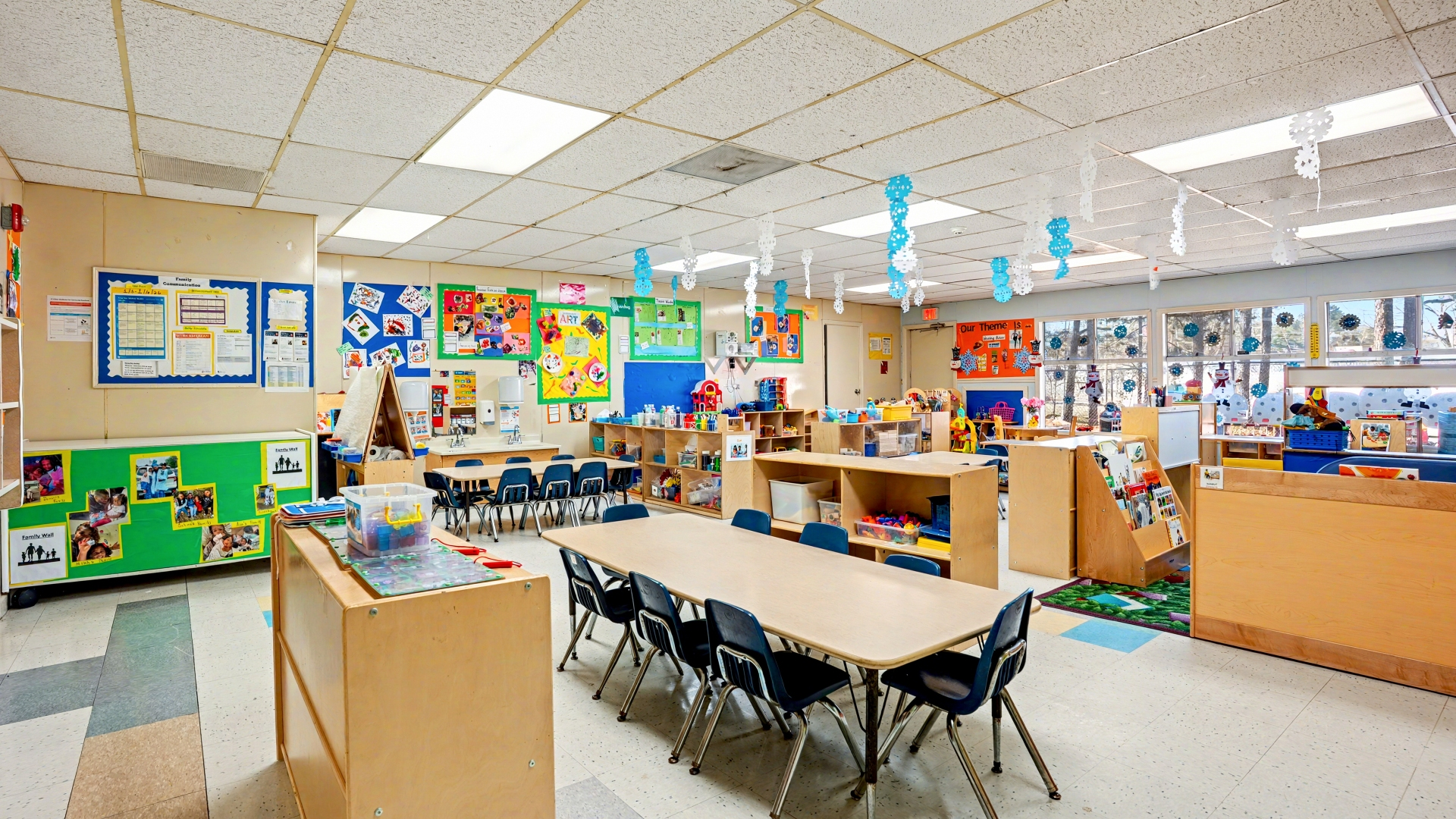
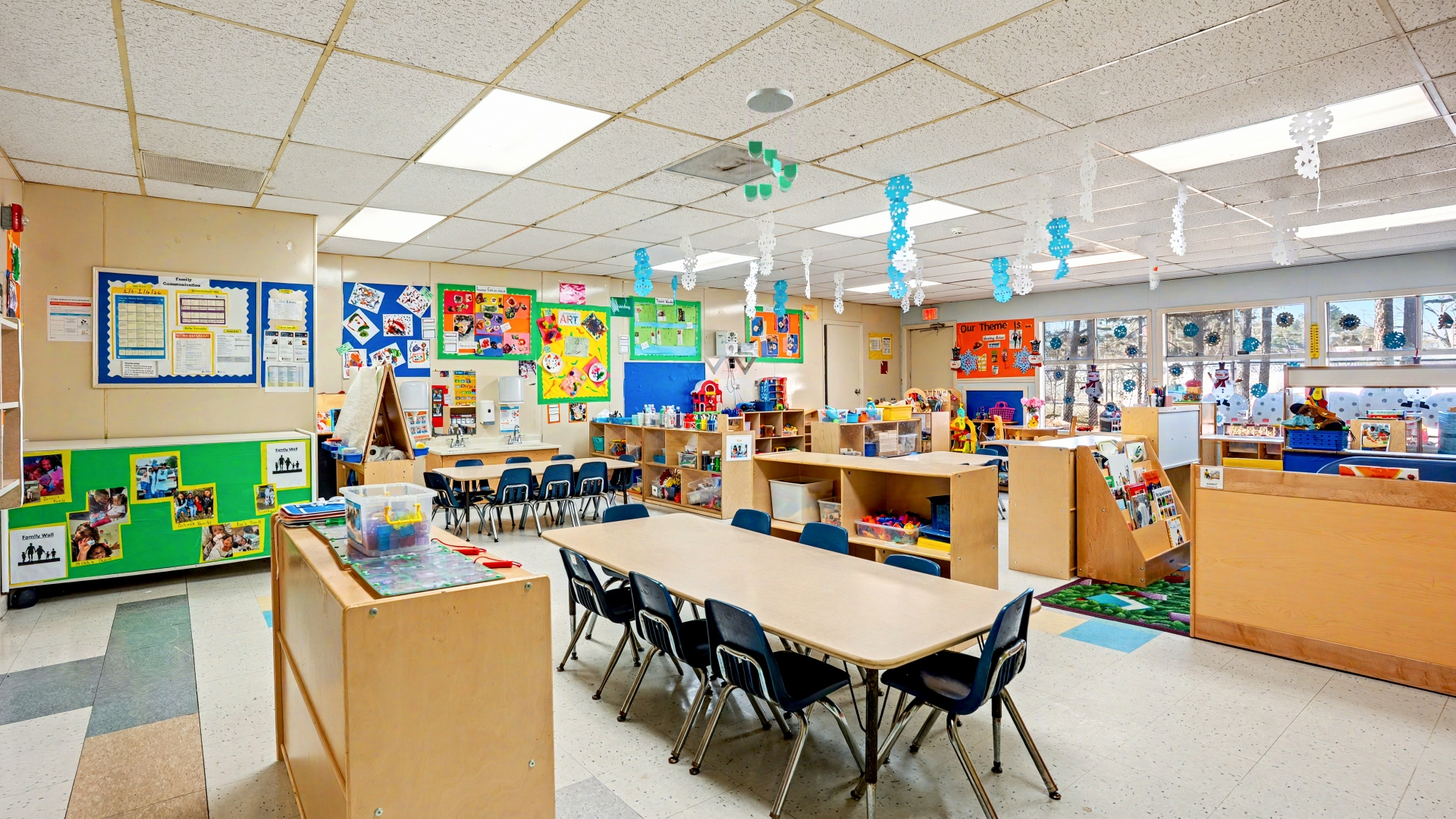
+ ceiling mobile (770, 149)
